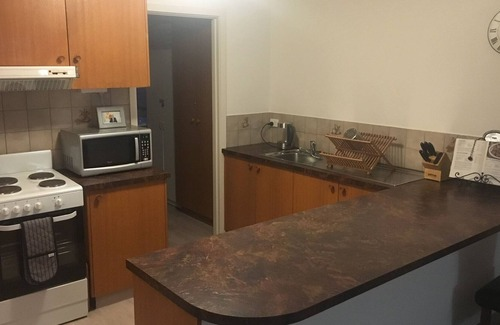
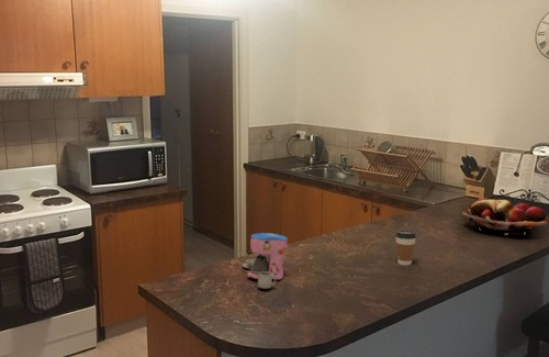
+ fruit basket (504, 214)
+ coffee cup (405, 247)
+ coffee maker (265, 254)
